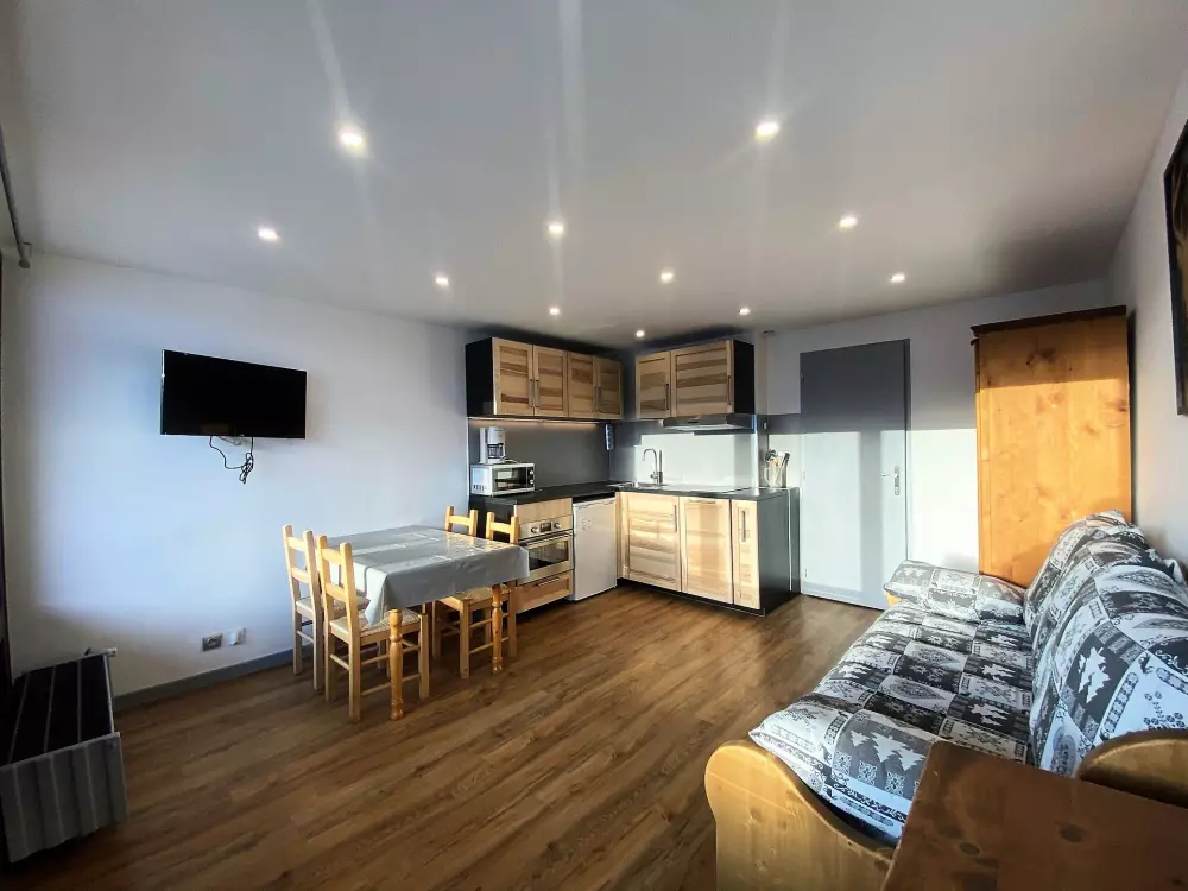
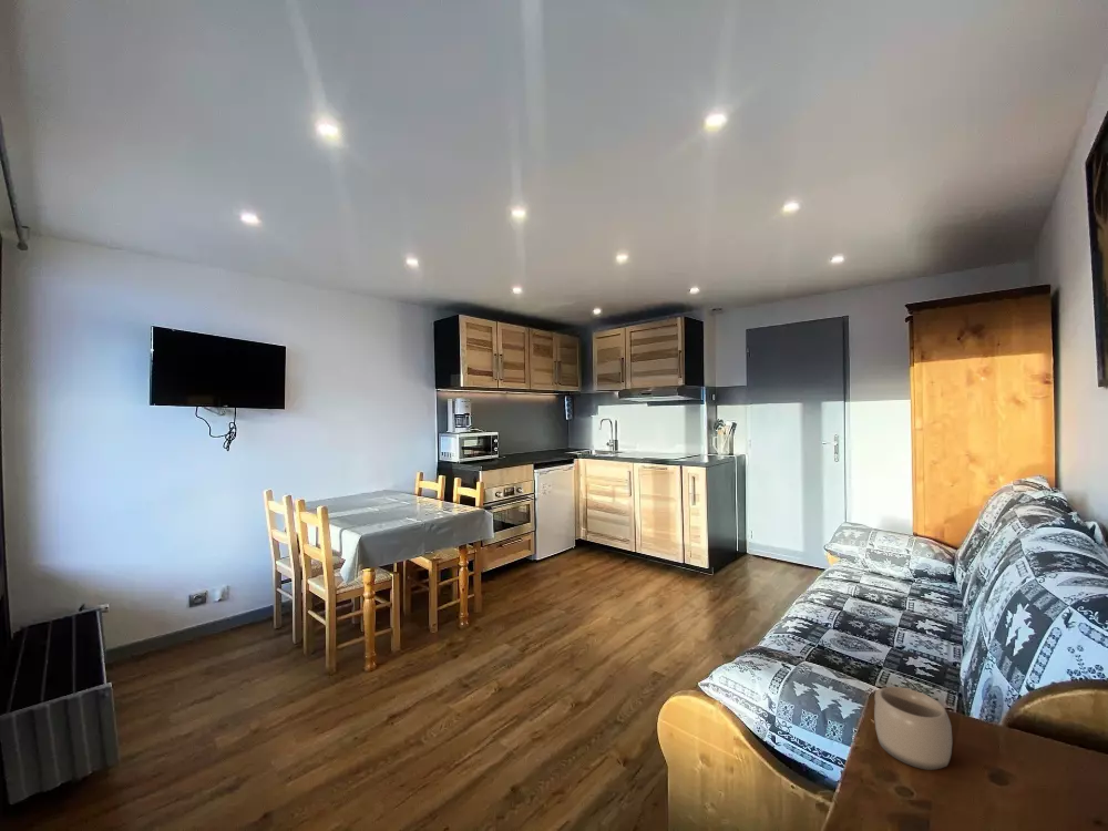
+ mug (905, 719)
